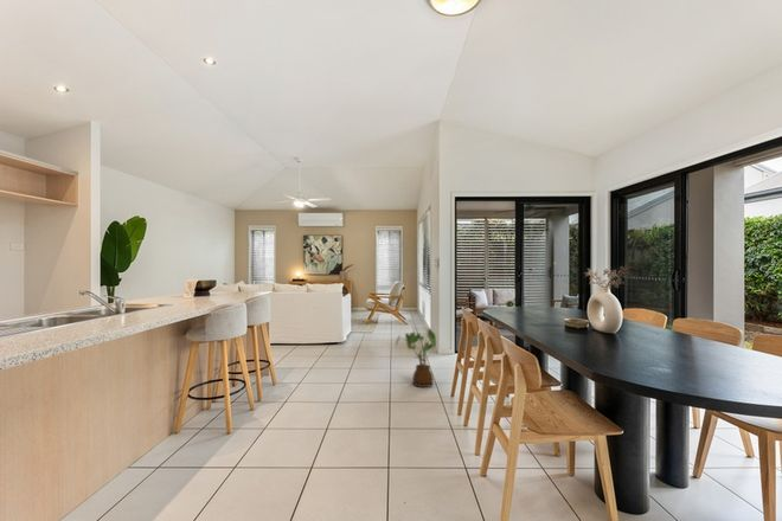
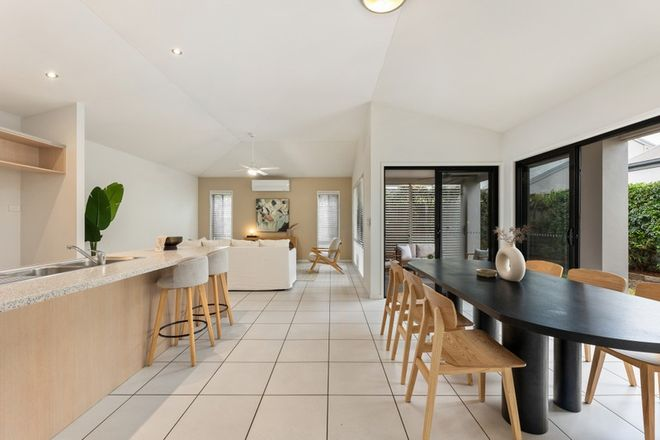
- house plant (418, 355)
